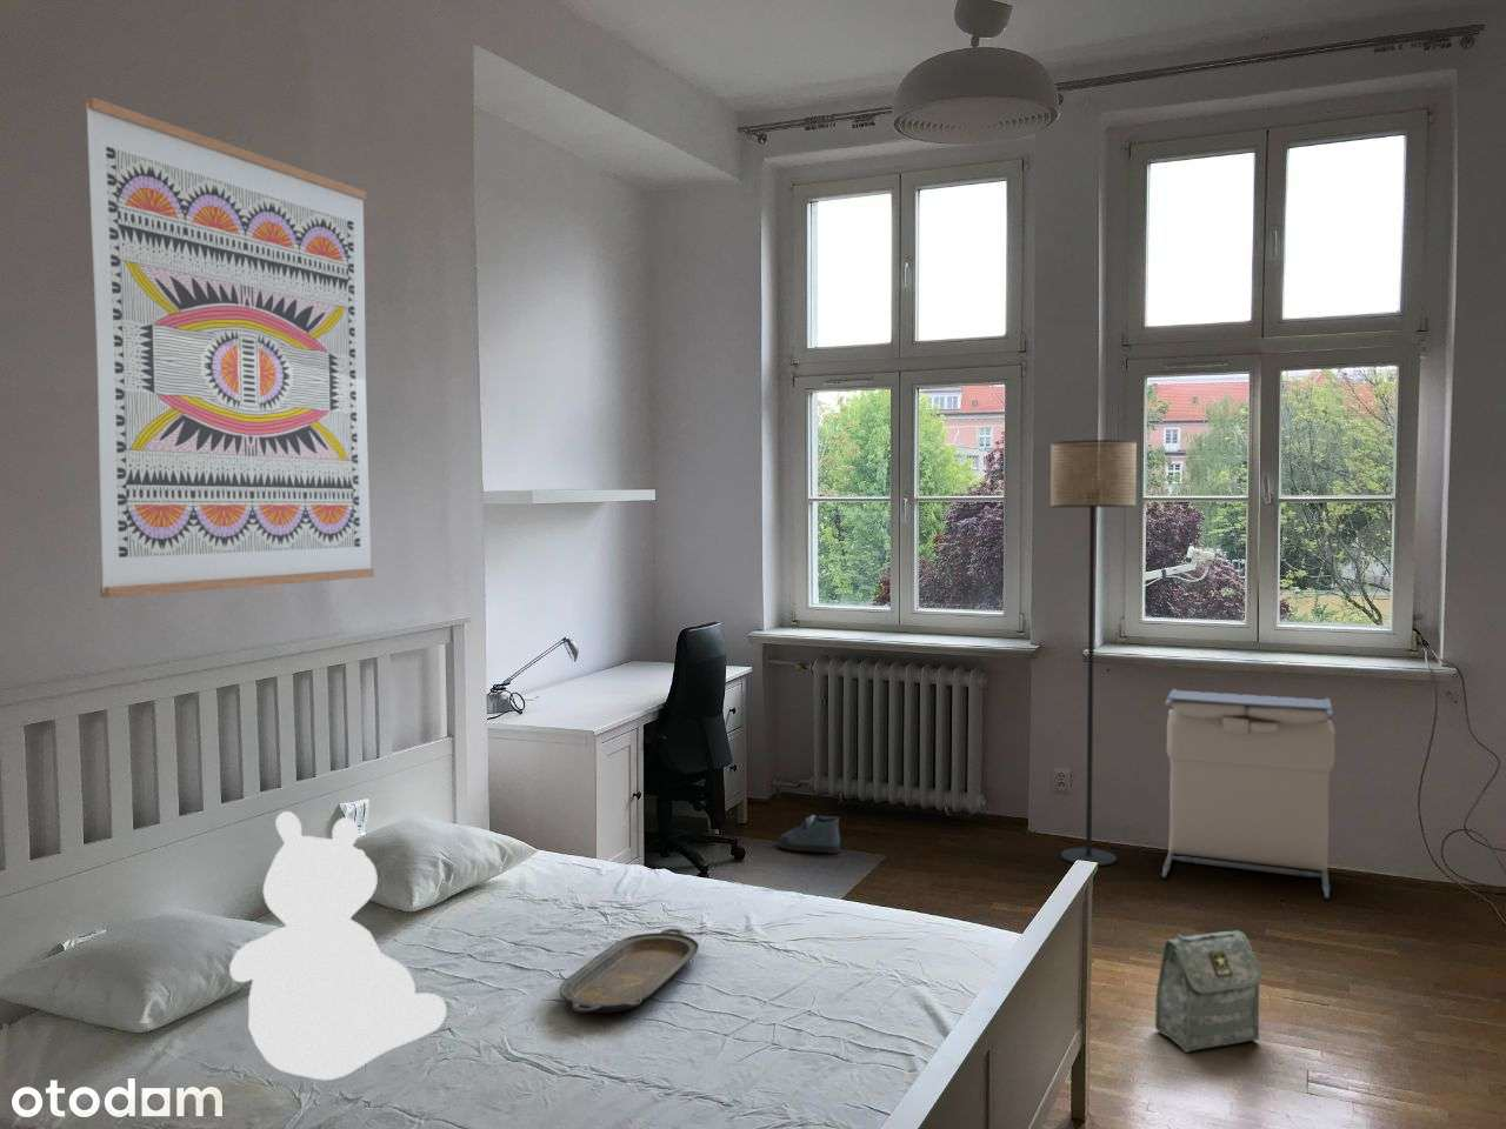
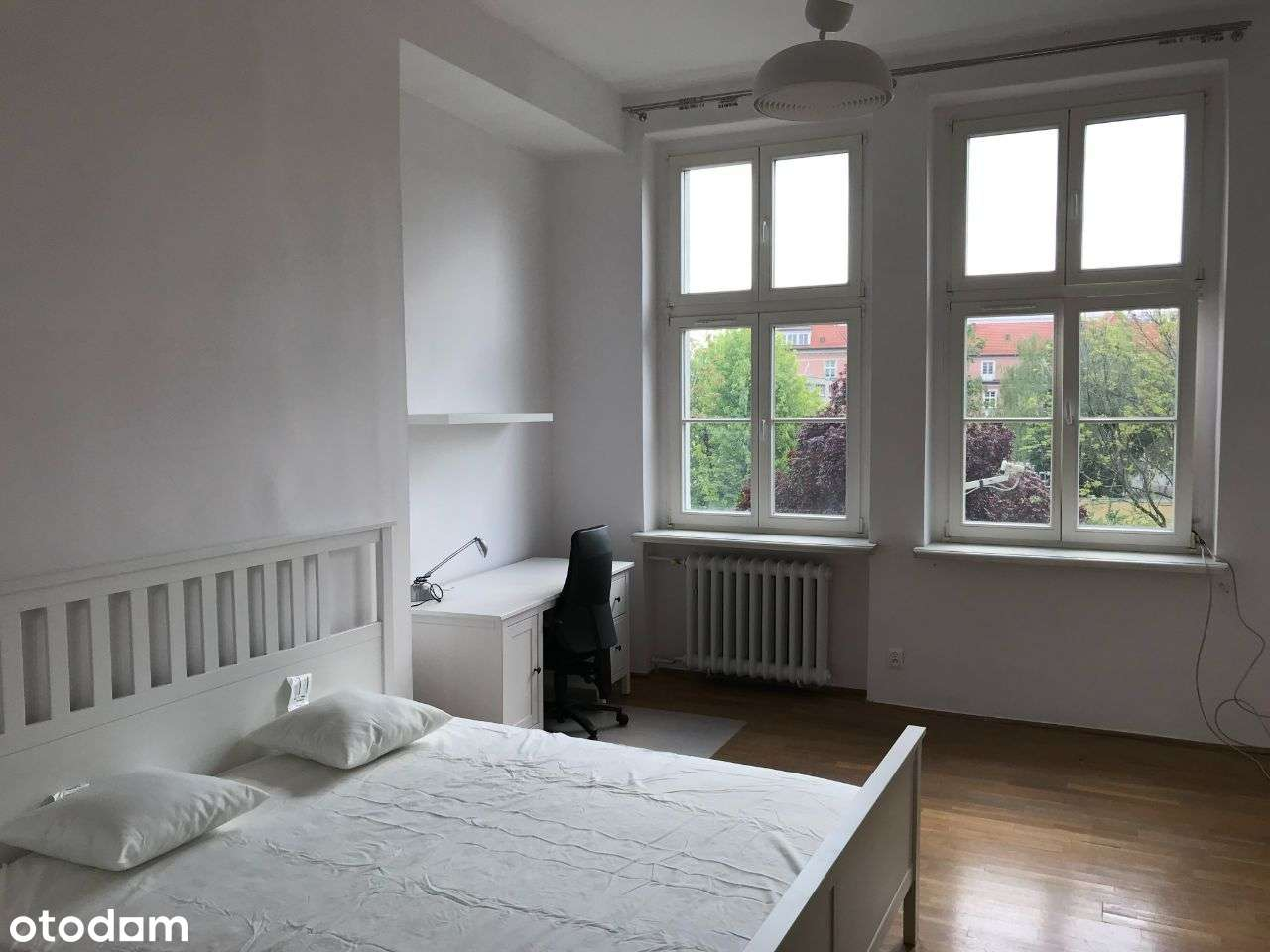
- wall art (248, 370)
- teddy bear (346, 929)
- bag (1208, 986)
- laundry hamper (1246, 786)
- shoe (809, 831)
- floor lamp (1091, 651)
- serving tray (632, 971)
